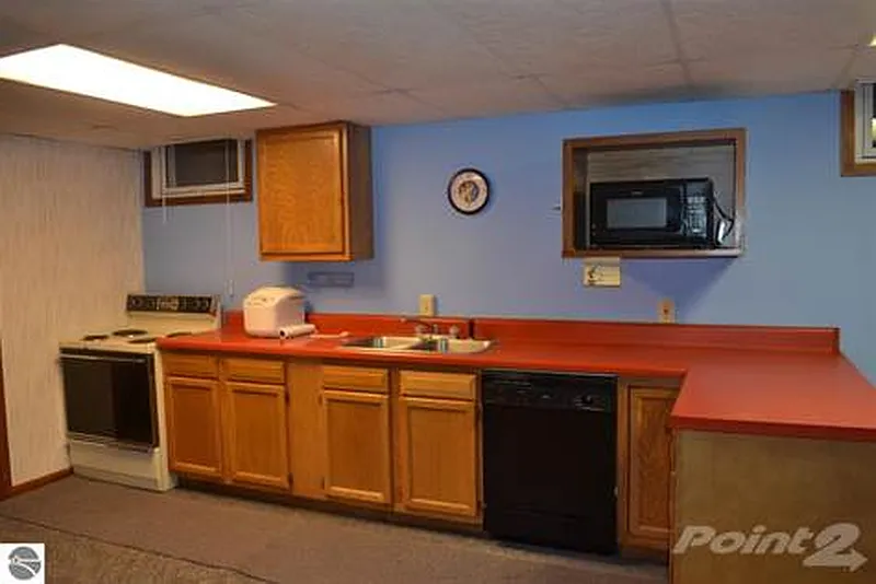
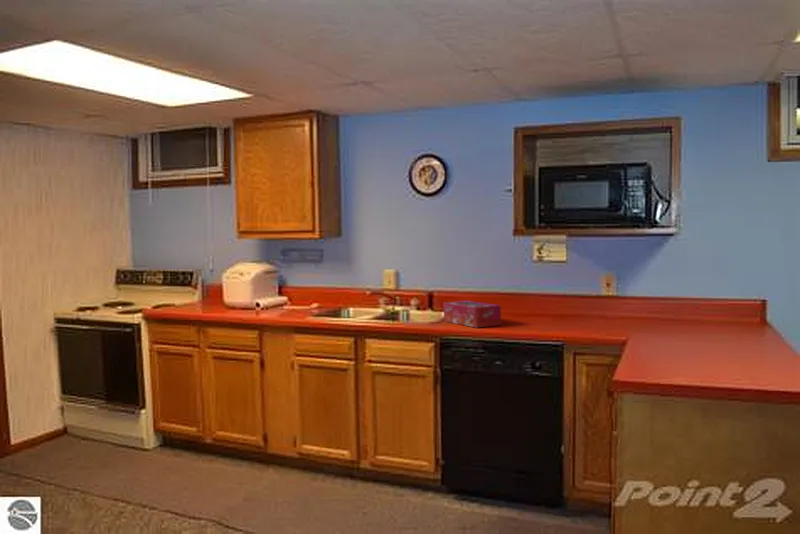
+ tissue box (471, 313)
